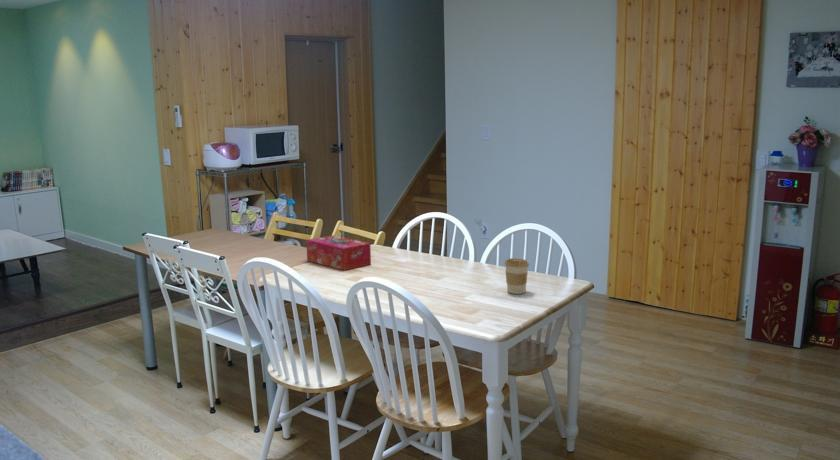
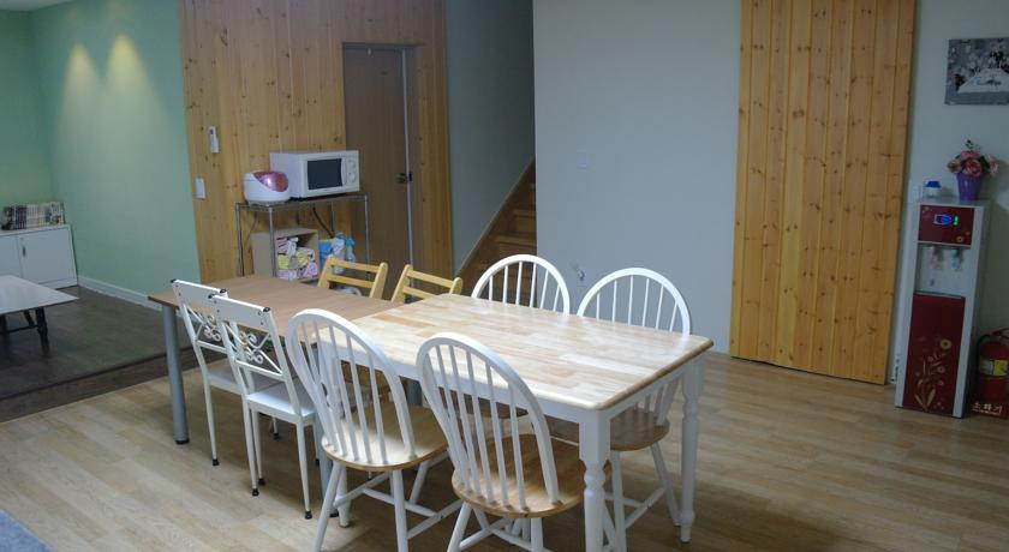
- coffee cup (516, 275)
- tissue box (338, 252)
